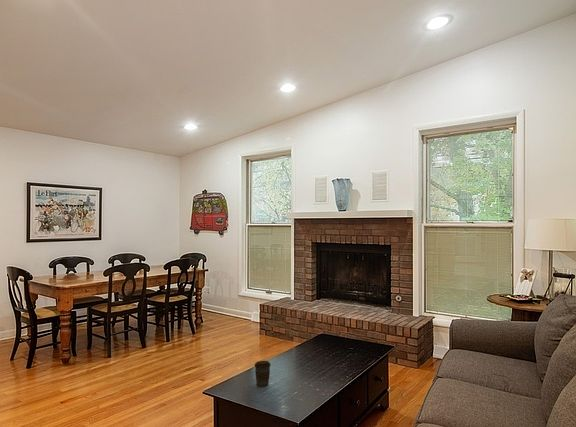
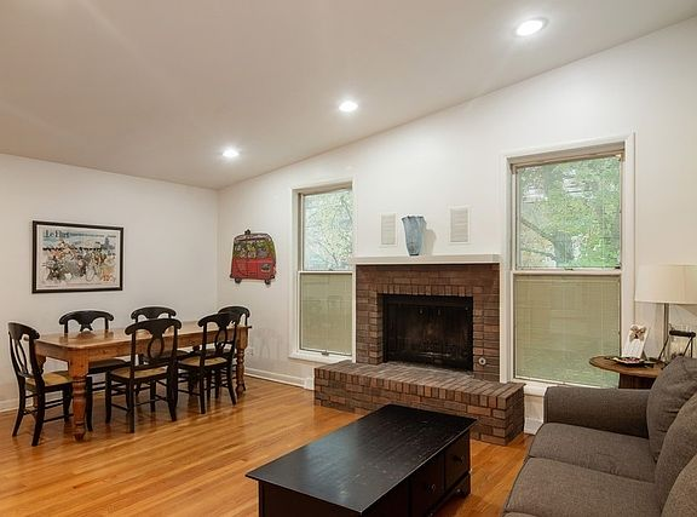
- coffee cup (262, 372)
